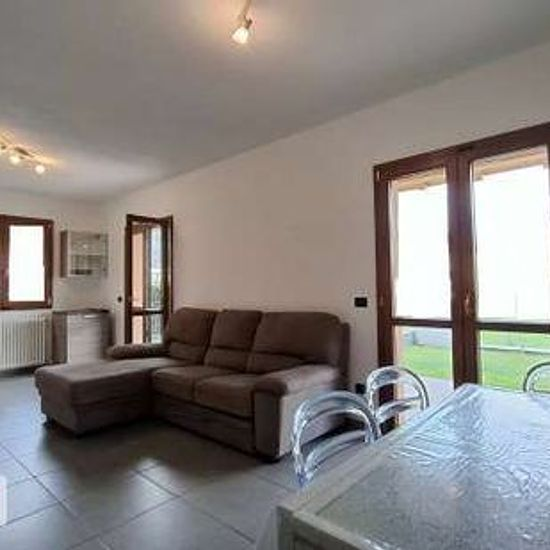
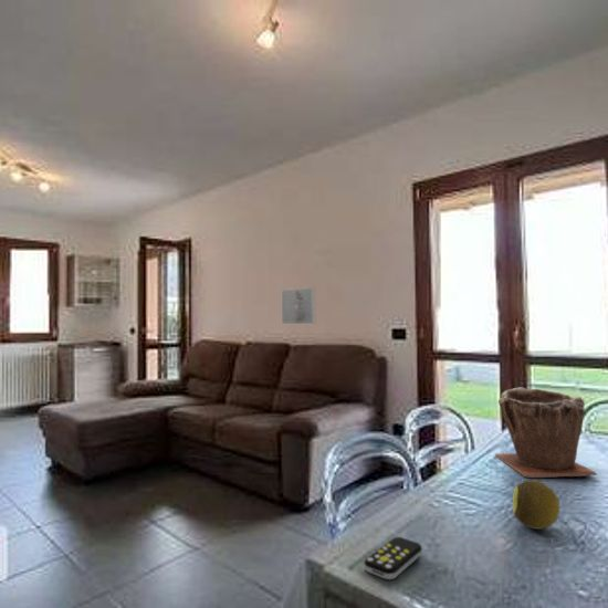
+ plant pot (541, 428)
+ fruit (534, 503)
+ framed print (297, 306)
+ remote control (394, 556)
